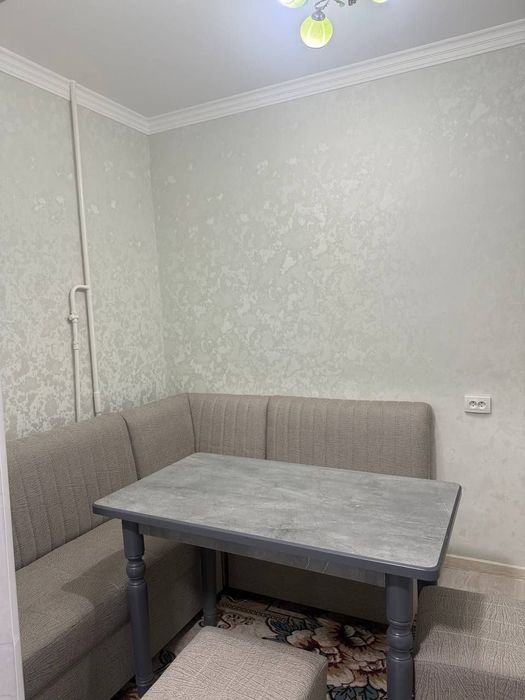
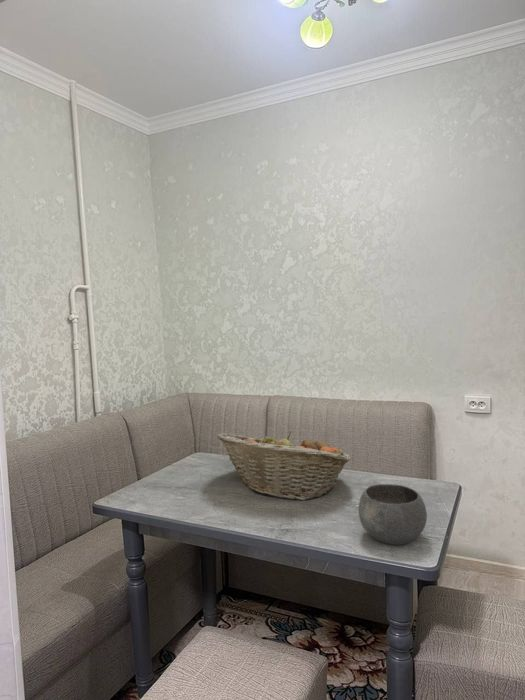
+ fruit basket (282, 456)
+ bowl (392, 515)
